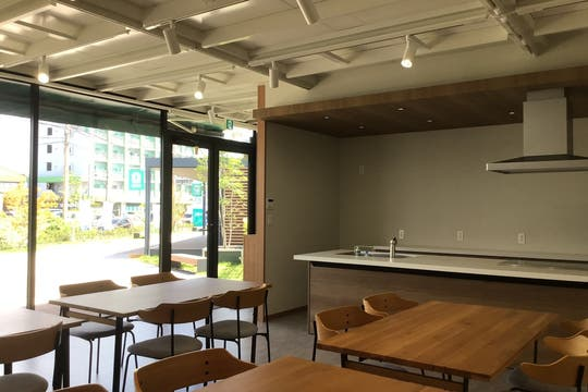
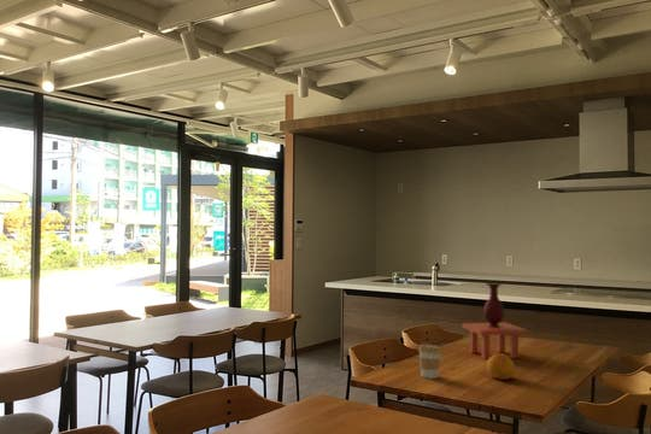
+ coffee cup (429, 359)
+ fruit (500, 365)
+ vase (493, 318)
